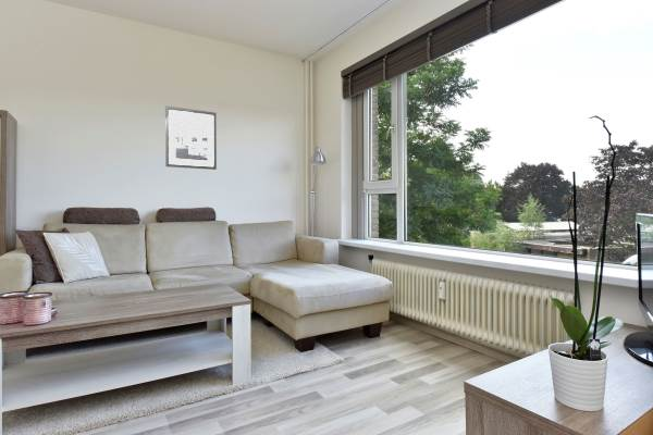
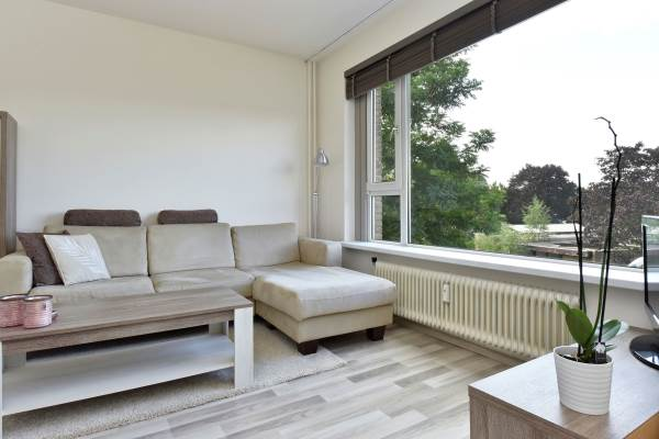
- wall art (192, 138)
